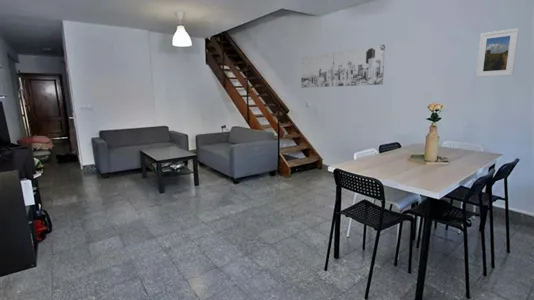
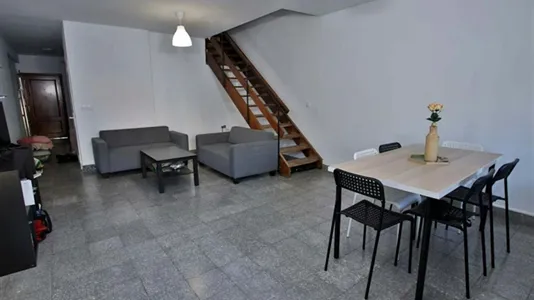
- wall art (337, 69)
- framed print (496, 54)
